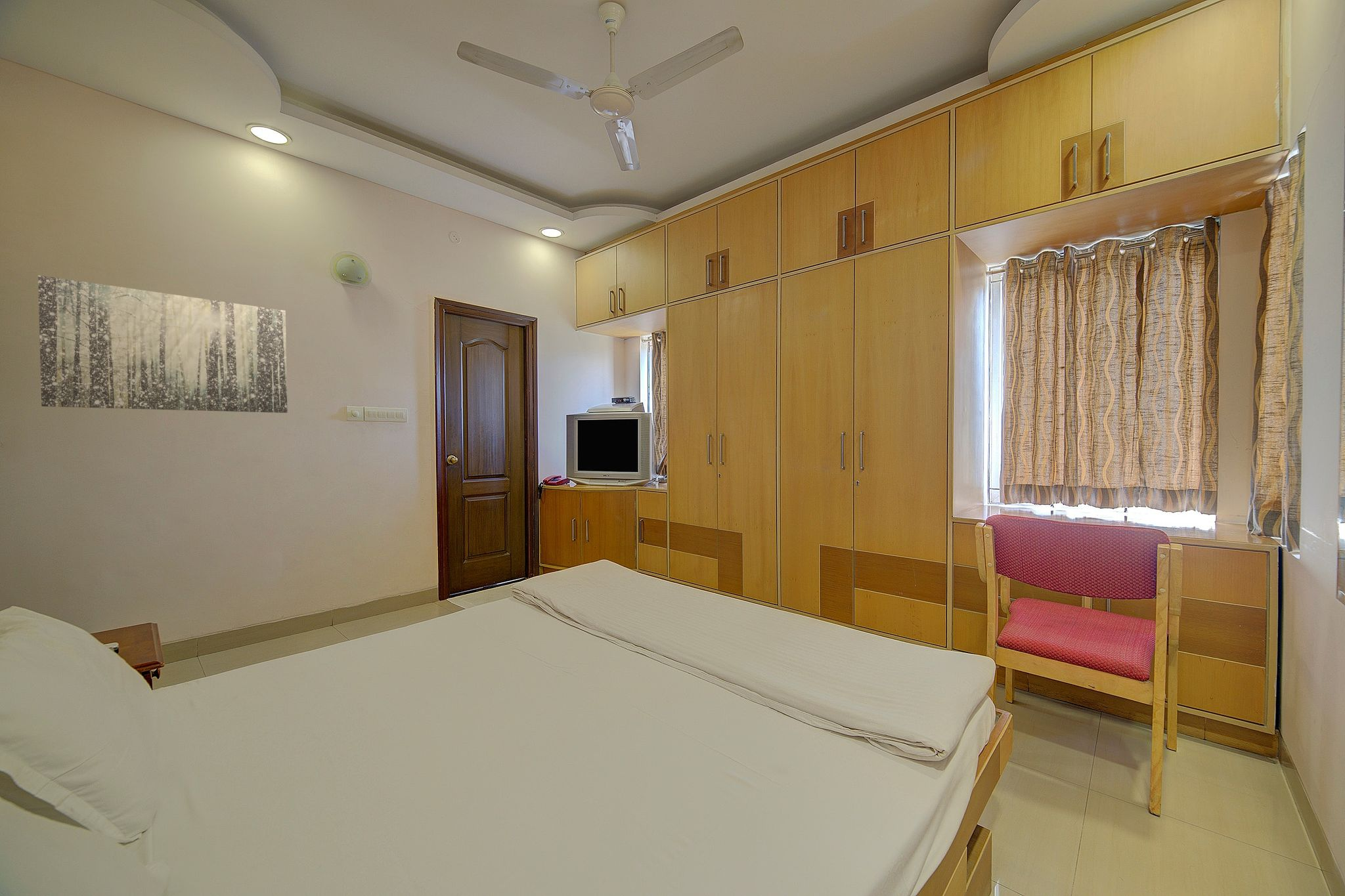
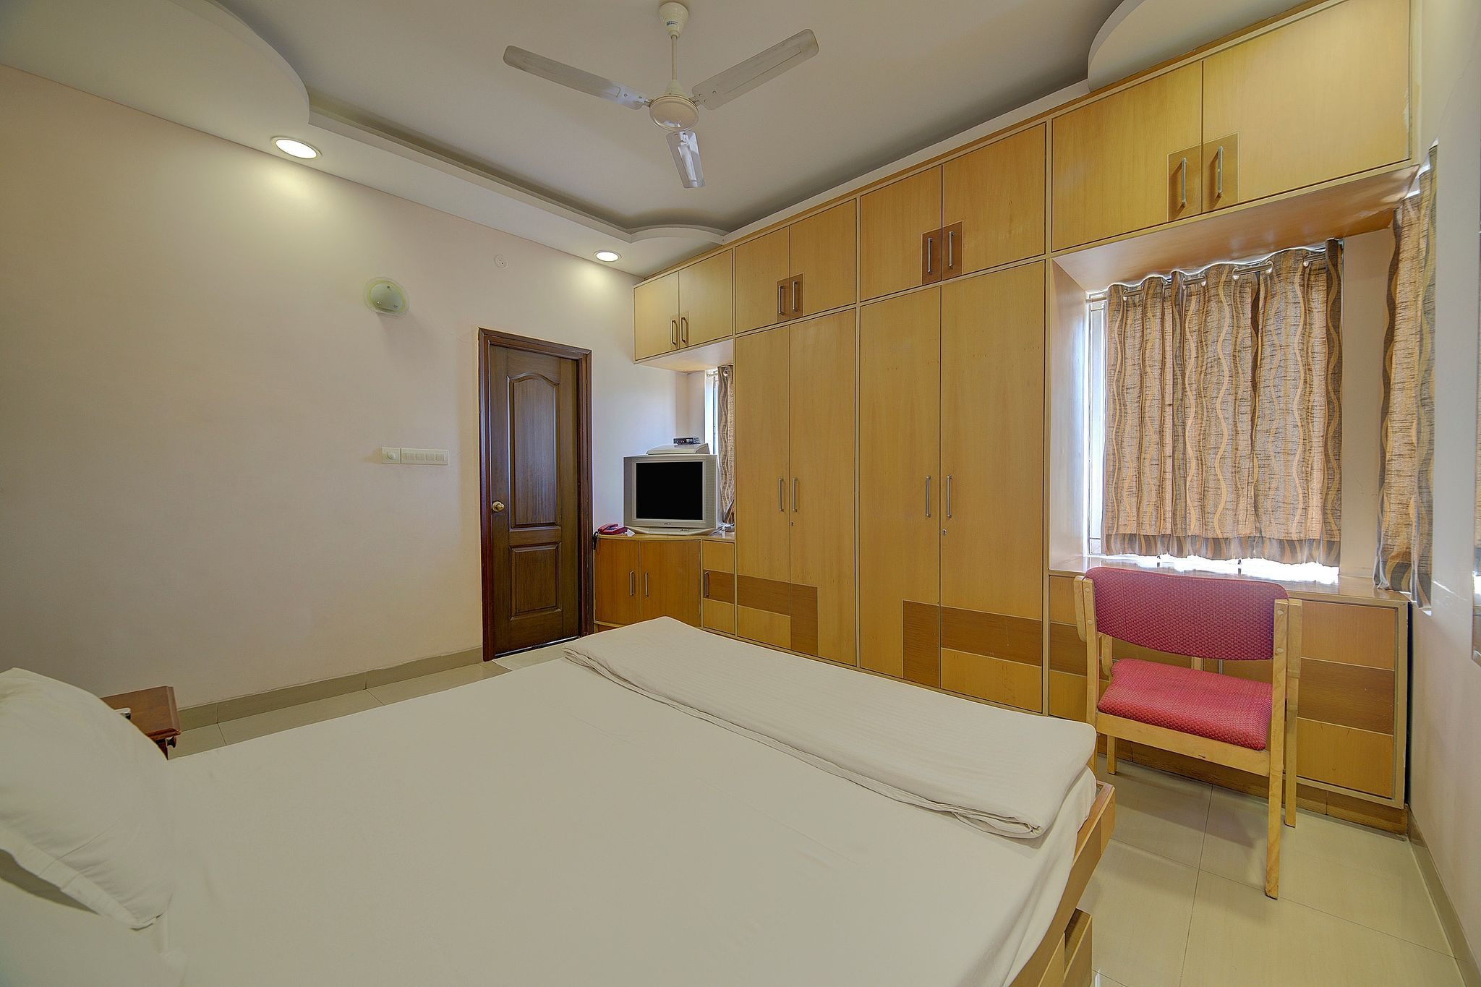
- wall art (178, 352)
